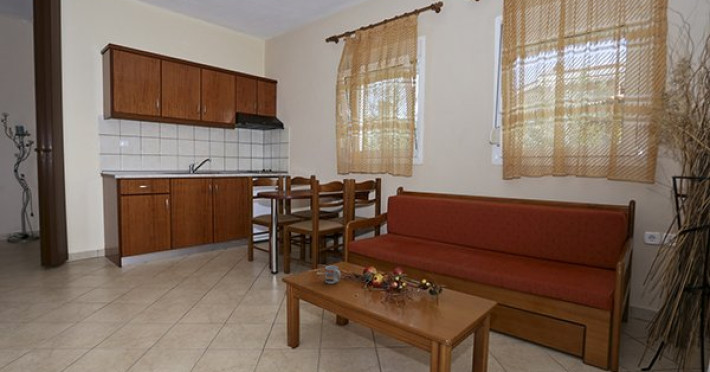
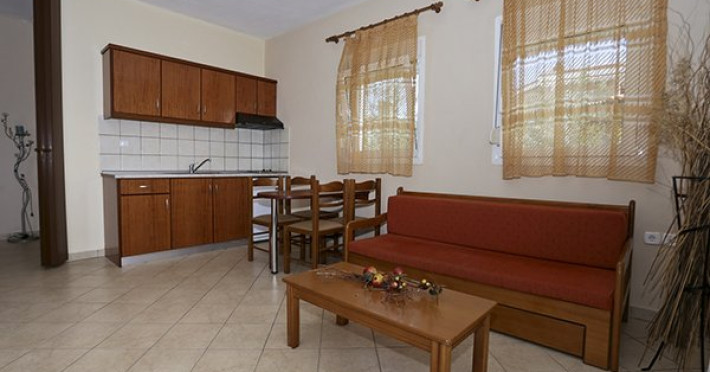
- cup (333, 274)
